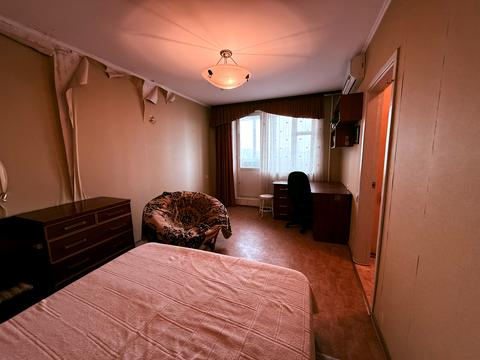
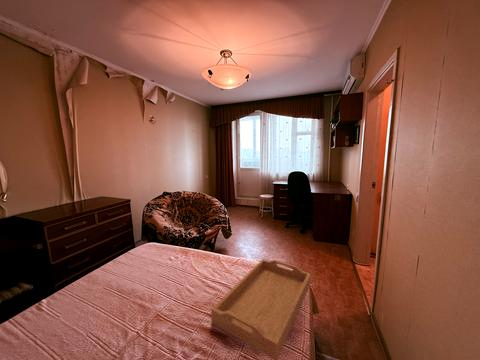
+ serving tray (267, 293)
